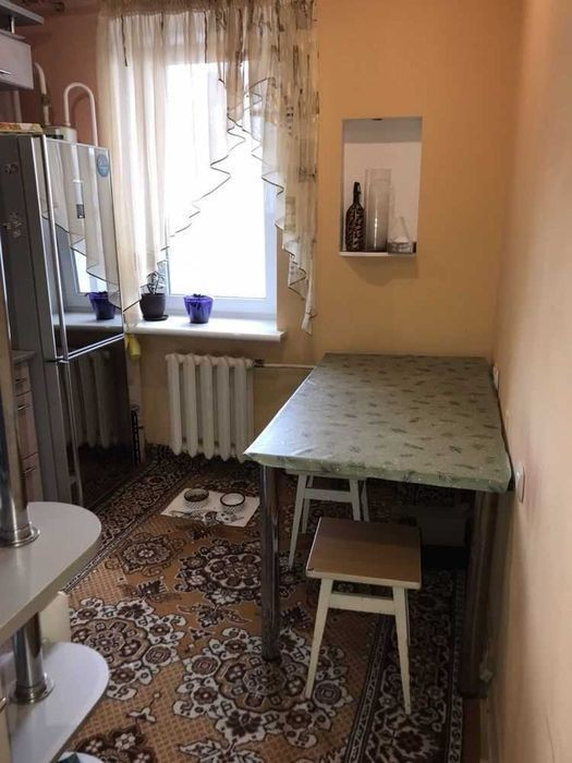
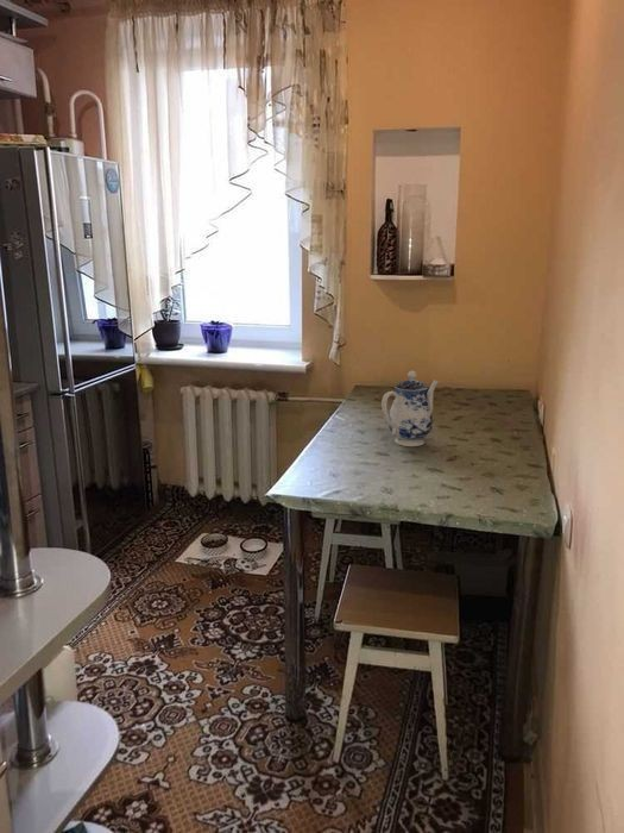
+ teapot (410, 407)
